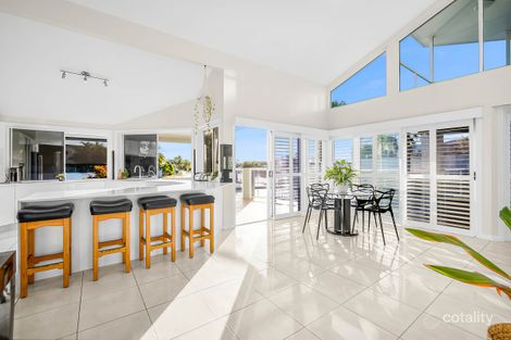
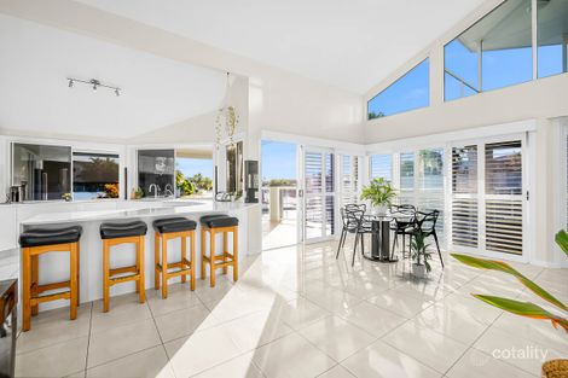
+ indoor plant (418, 254)
